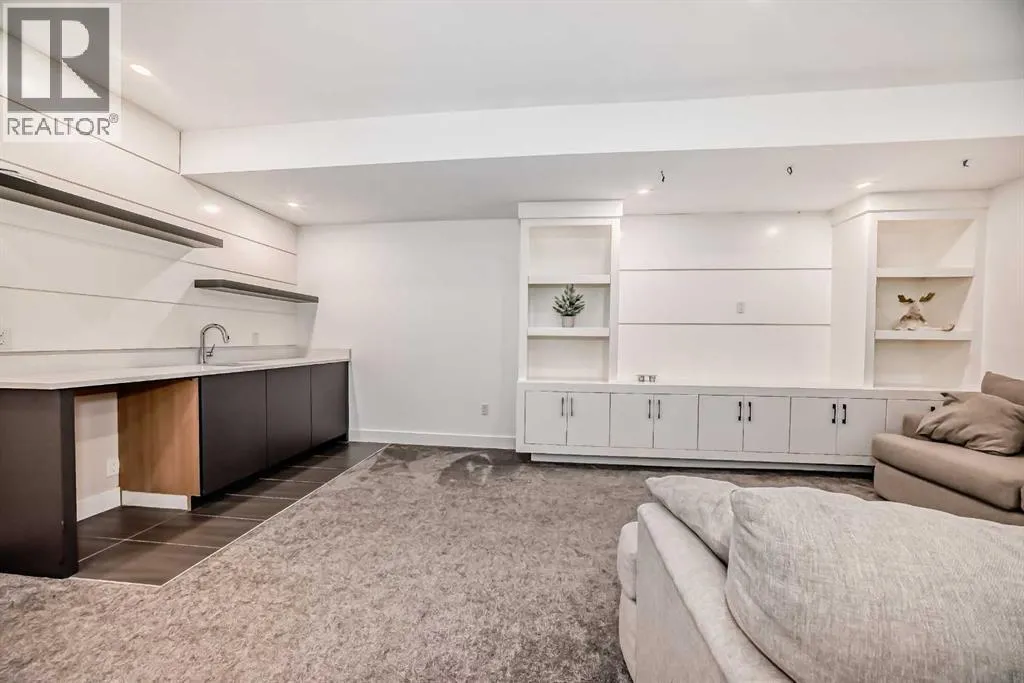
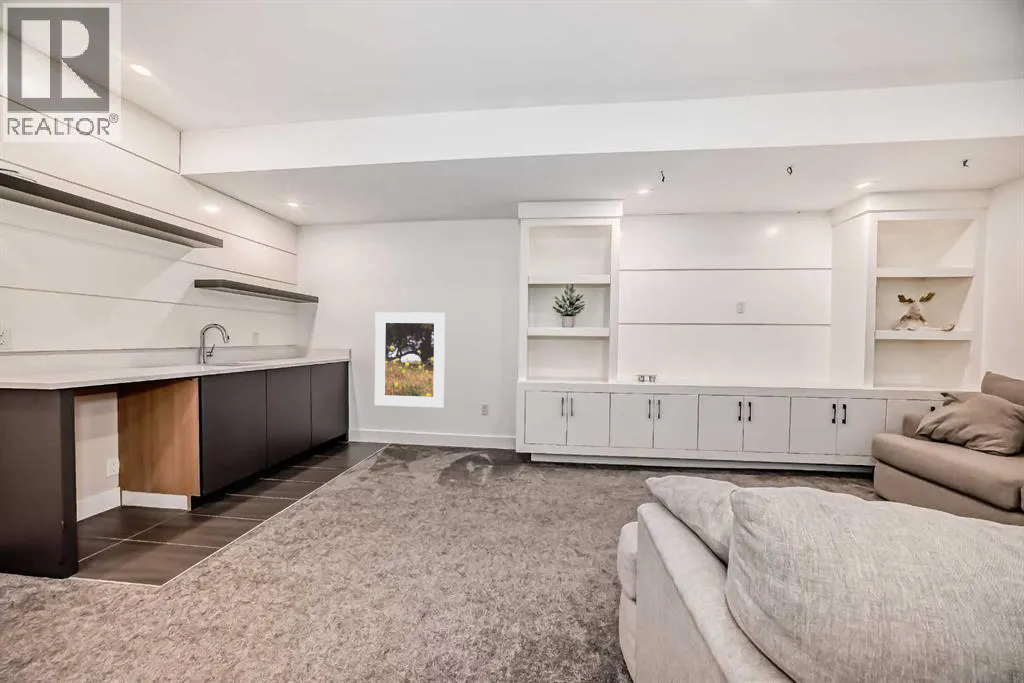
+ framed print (409, 359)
